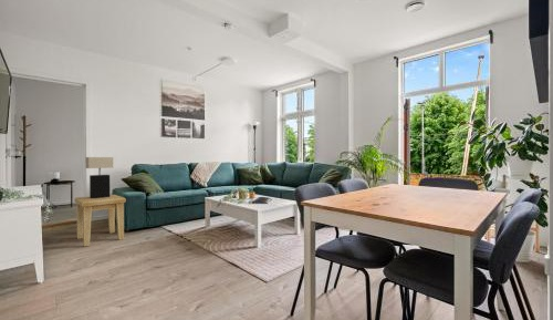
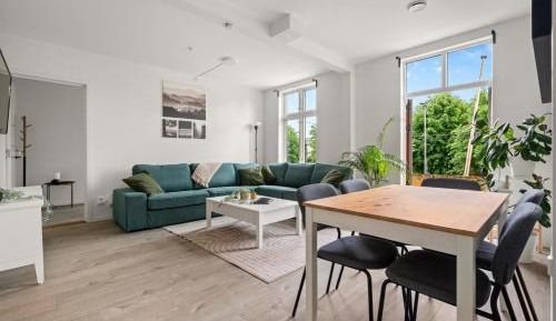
- side table (98, 209)
- table lamp (100, 177)
